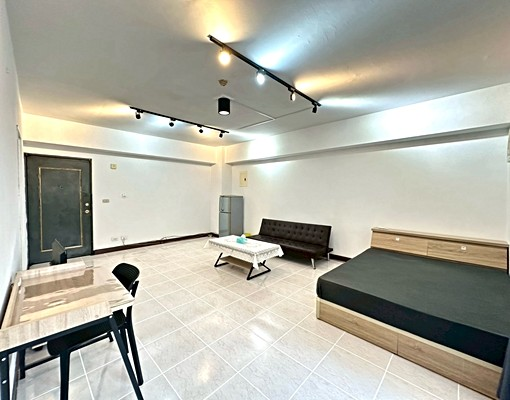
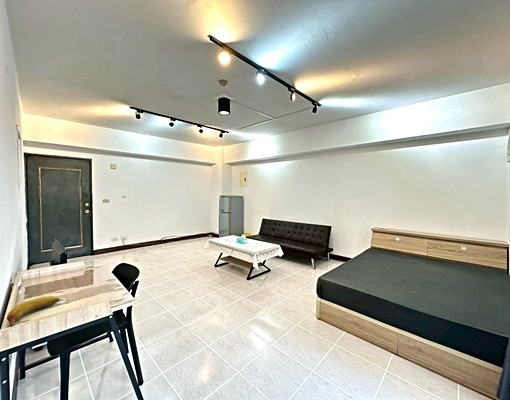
+ fruit (35, 307)
